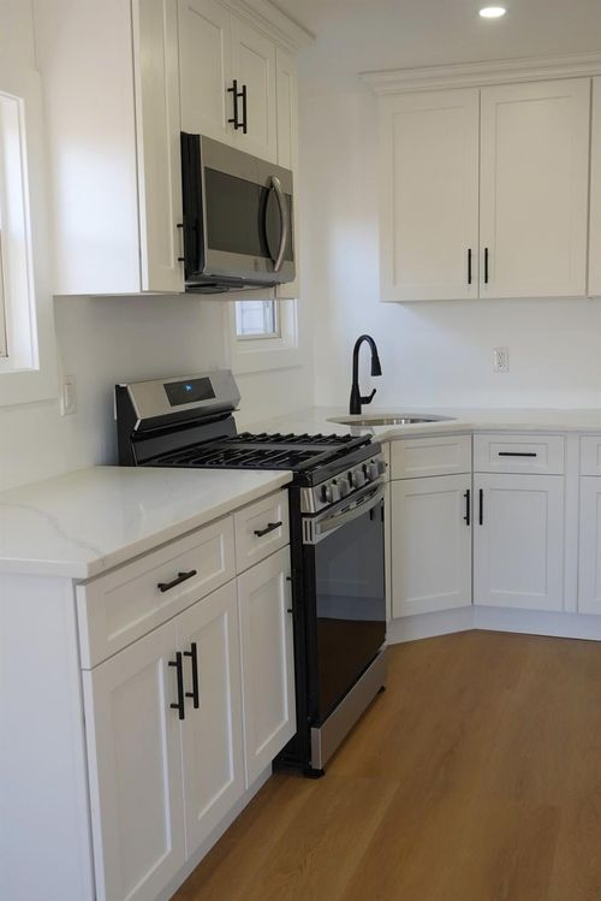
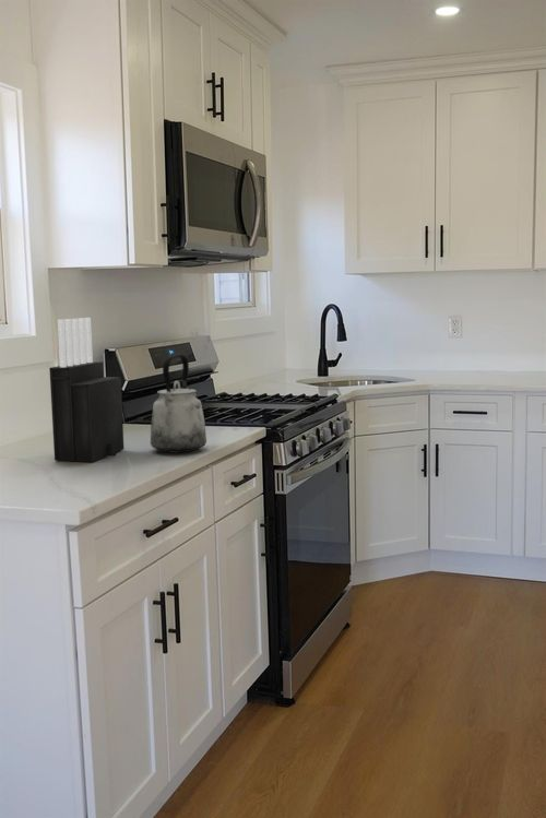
+ kettle (181, 401)
+ knife block (91, 387)
